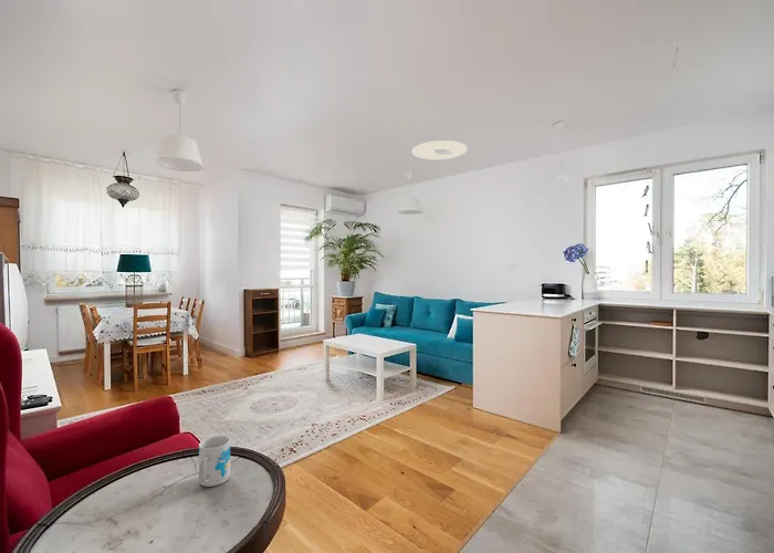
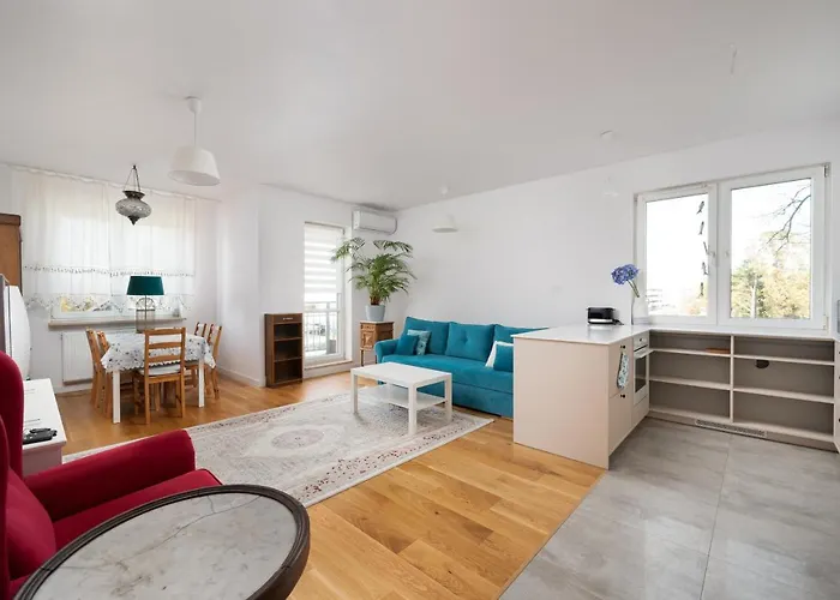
- ceiling light (439, 148)
- mug (211, 463)
